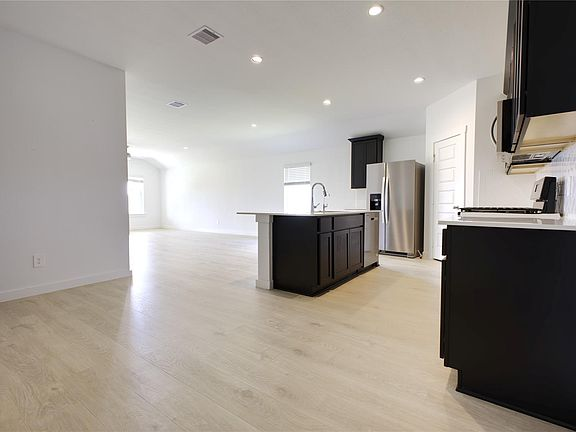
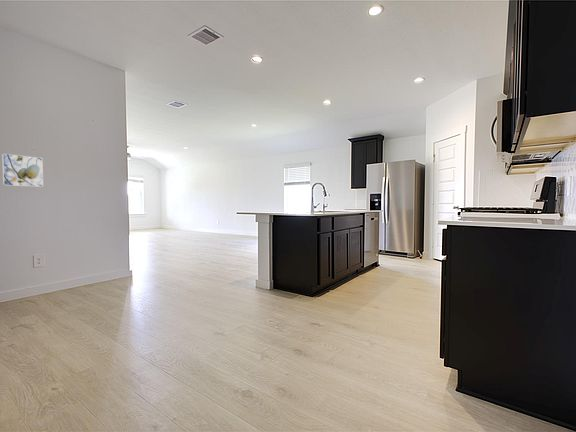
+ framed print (23, 171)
